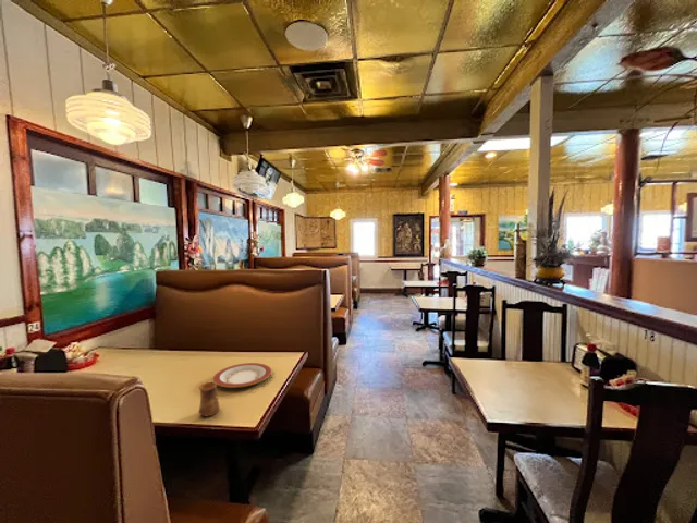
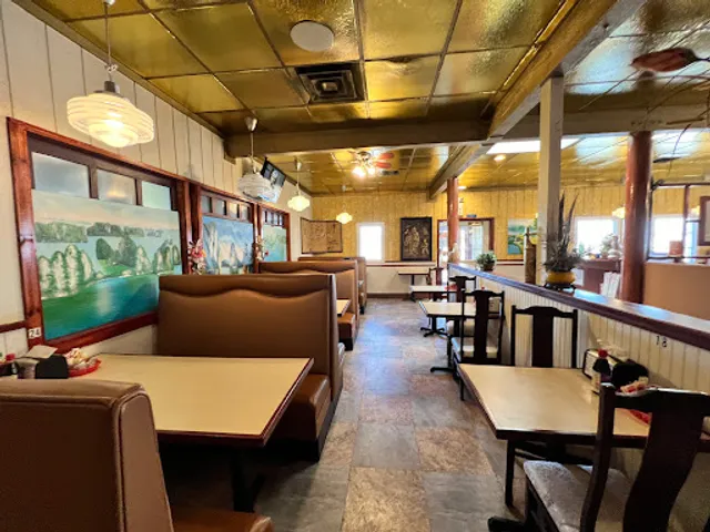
- plate (243, 376)
- cup (208, 399)
